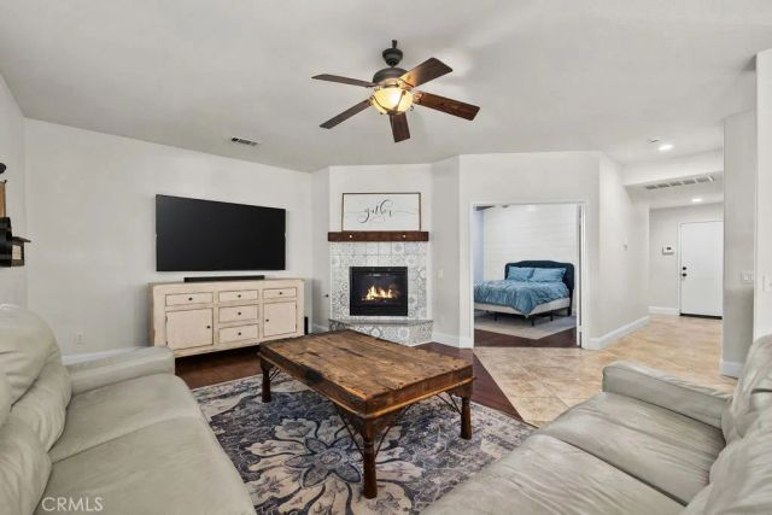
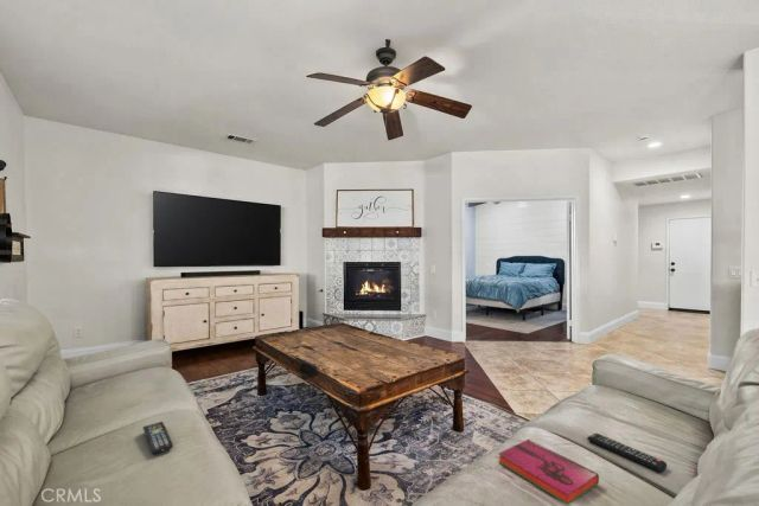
+ remote control (624, 450)
+ remote control (157, 436)
+ hardback book (546, 467)
